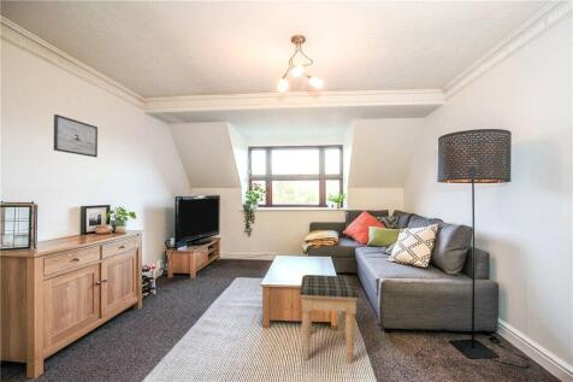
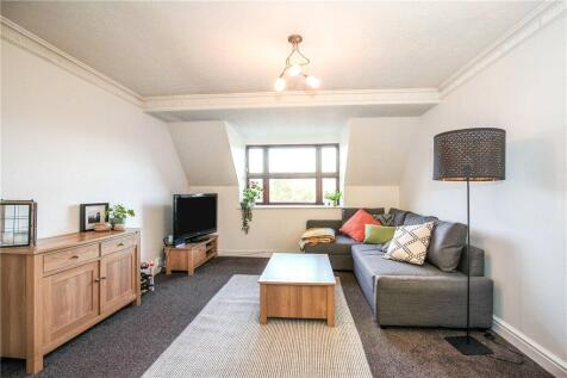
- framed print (77, 137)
- footstool (326, 310)
